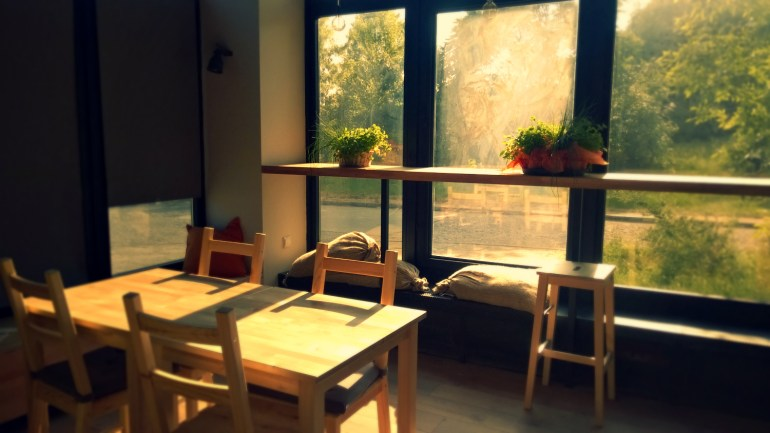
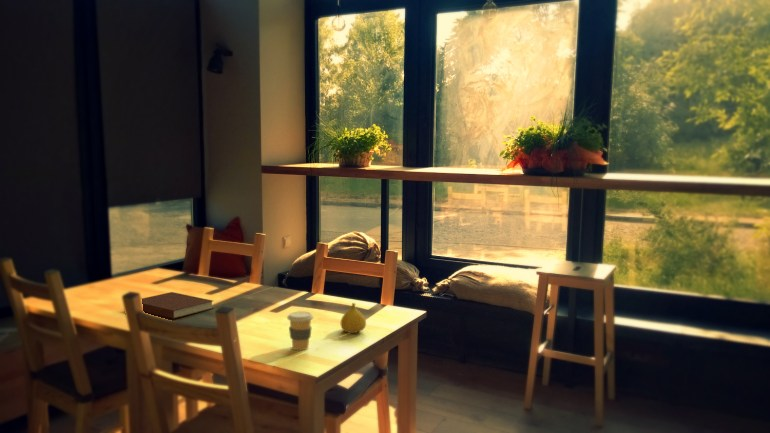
+ notebook (172, 304)
+ coffee cup (300, 331)
+ fruit (353, 317)
